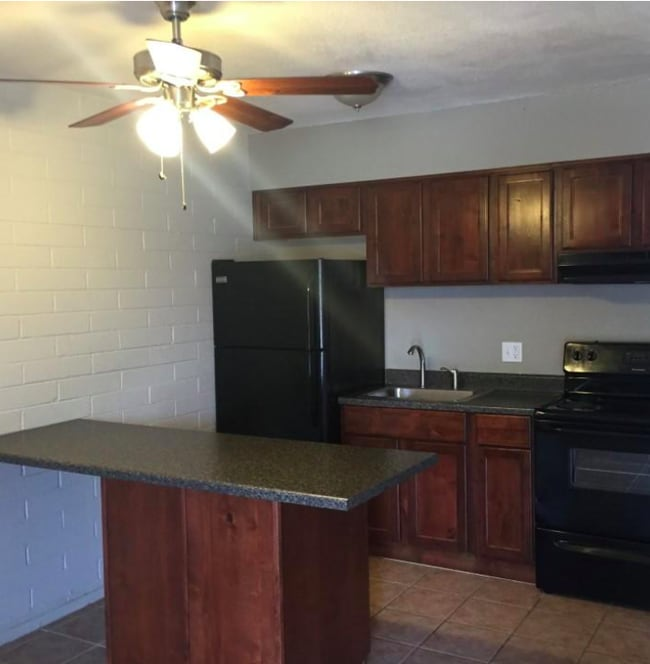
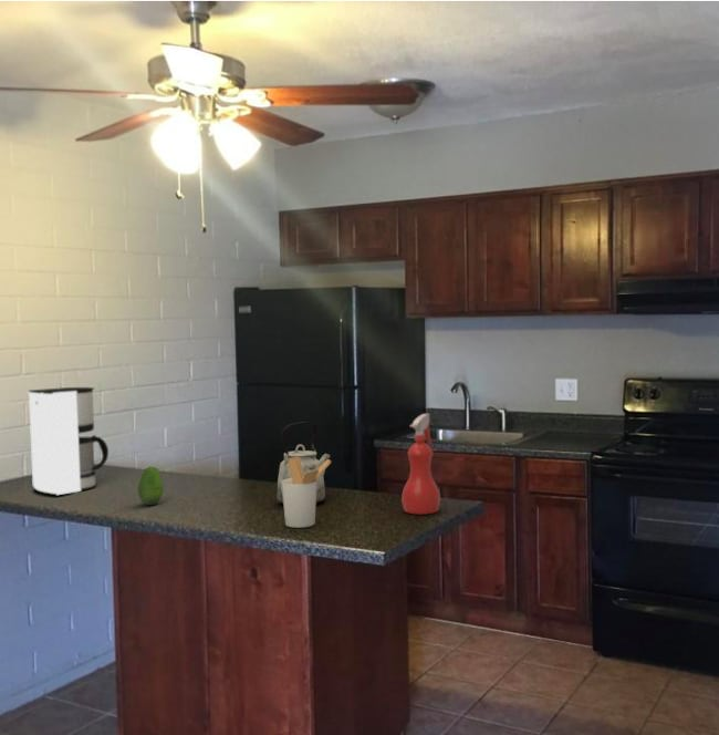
+ kettle (306, 462)
+ coffee maker (72, 438)
+ fruit (149, 485)
+ utensil holder (308, 490)
+ spray bottle (421, 462)
